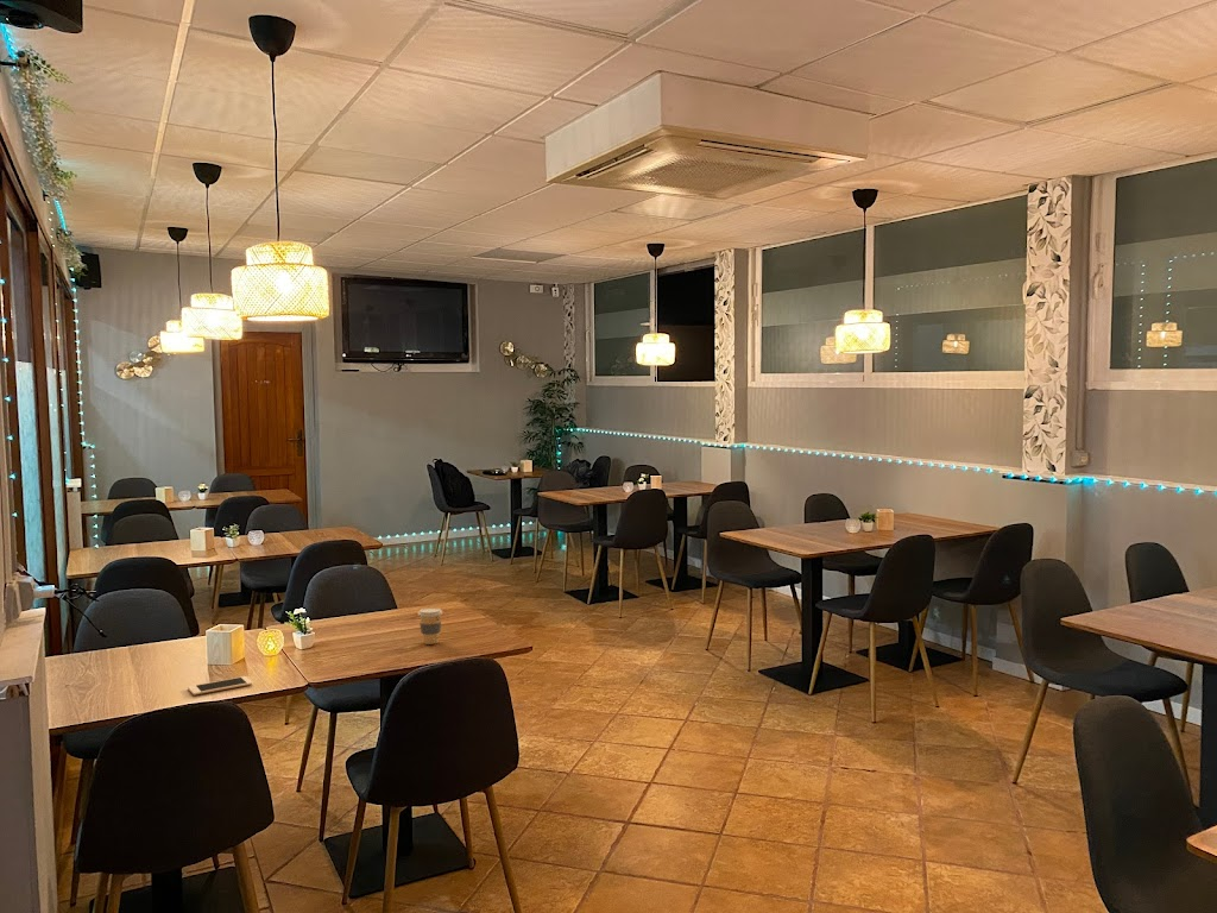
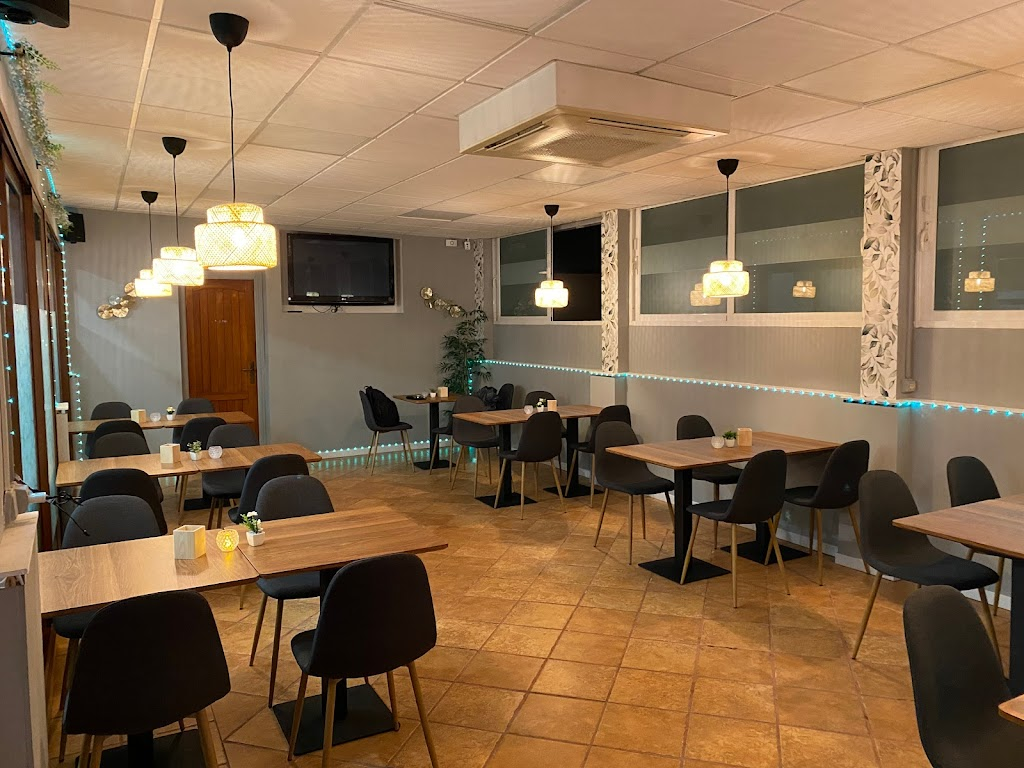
- cell phone (220, 685)
- coffee cup (430, 625)
